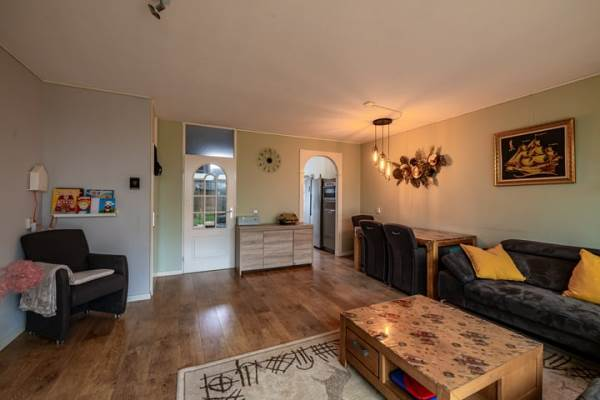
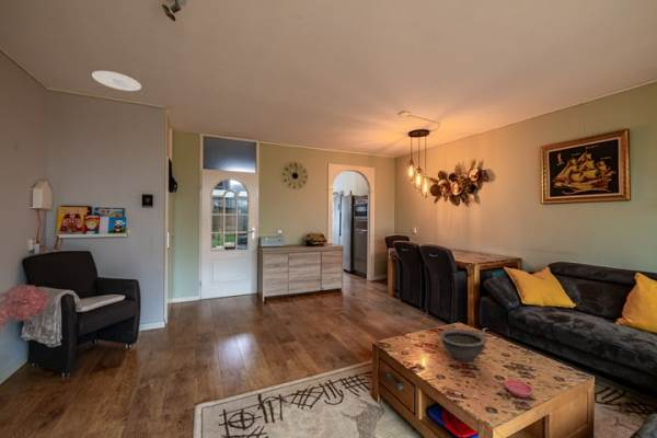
+ recessed light (117, 79)
+ bowl (461, 345)
+ saucer (518, 389)
